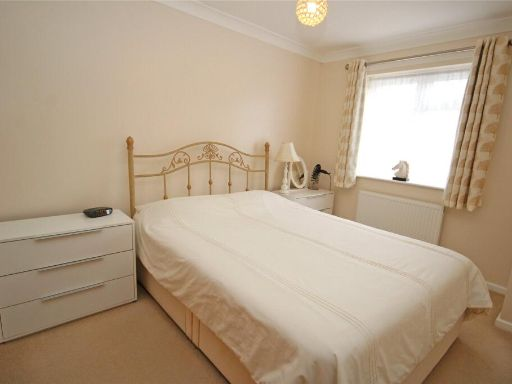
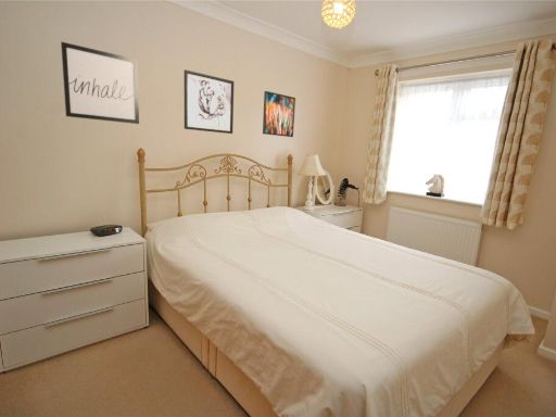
+ wall art (210, 103)
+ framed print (279, 115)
+ wall art (103, 86)
